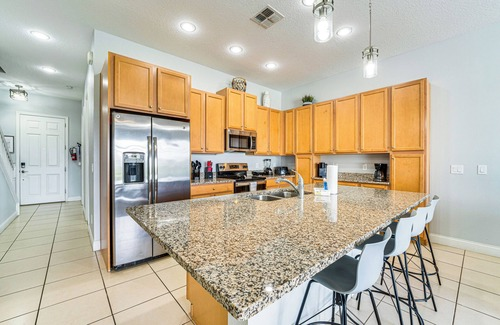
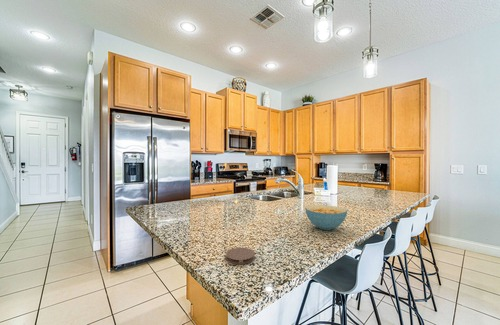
+ coaster (240, 255)
+ cereal bowl (325, 218)
